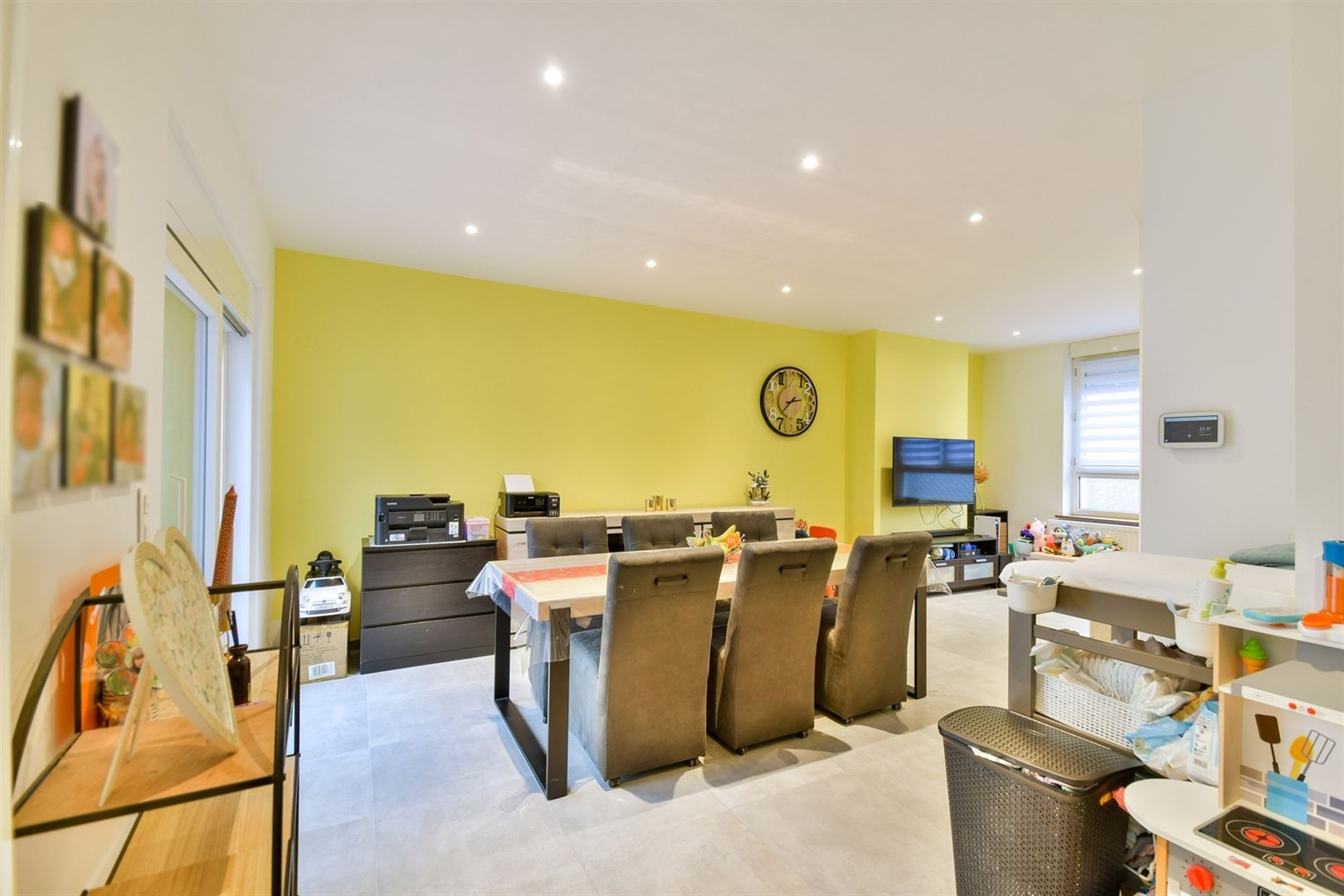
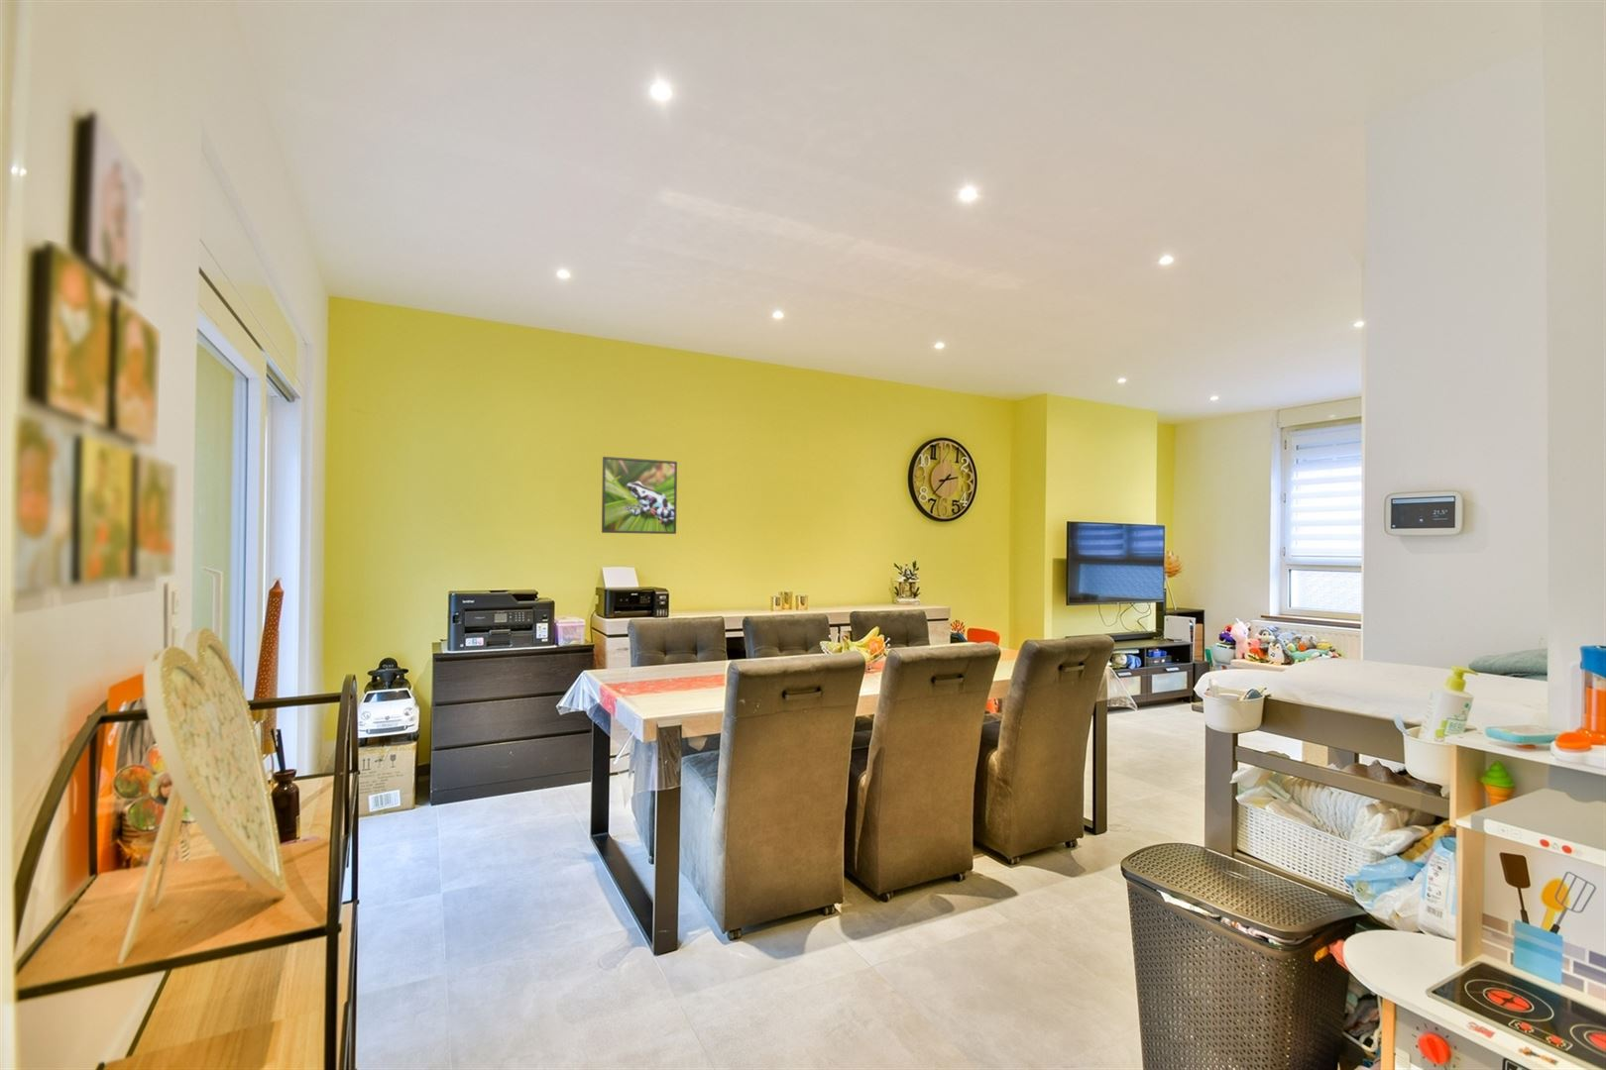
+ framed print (639, 496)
